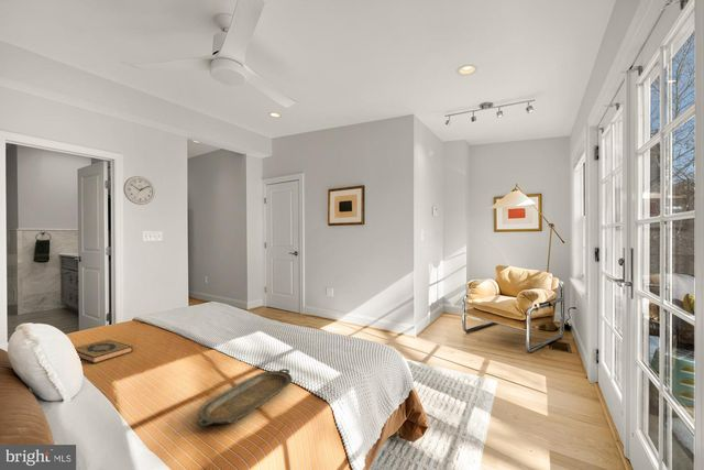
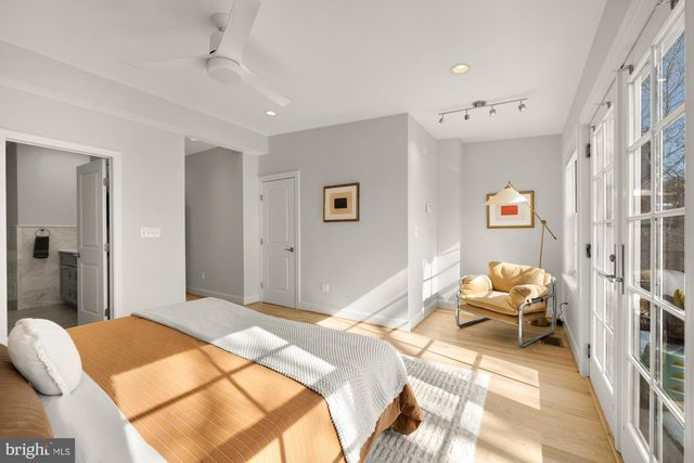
- serving tray (250, 395)
- hardback book (101, 350)
- wall clock (140, 190)
